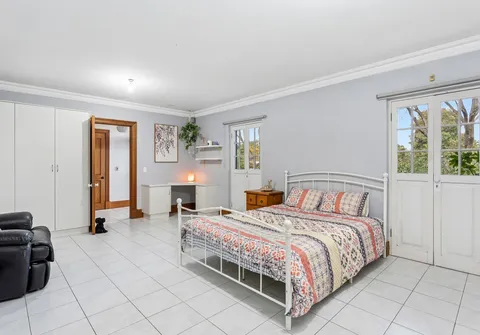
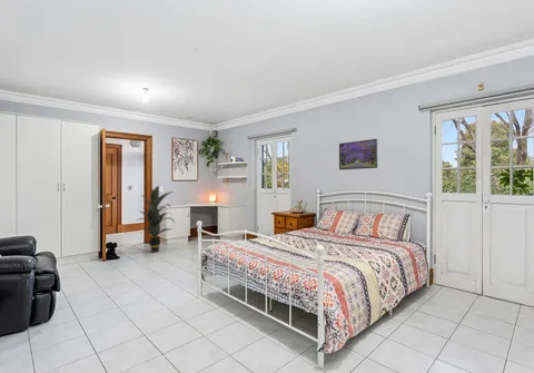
+ indoor plant (157, 218)
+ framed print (357, 155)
